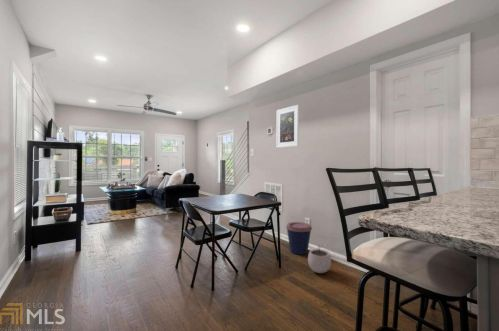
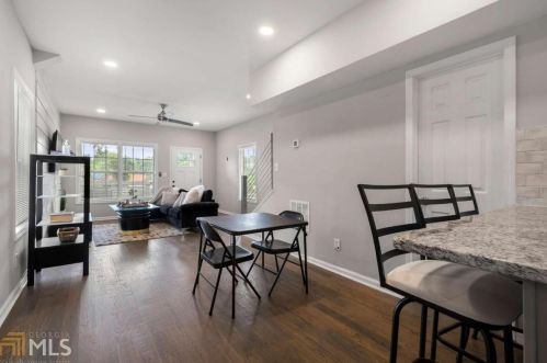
- plant pot (319, 257)
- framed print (287, 127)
- coffee cup (298, 238)
